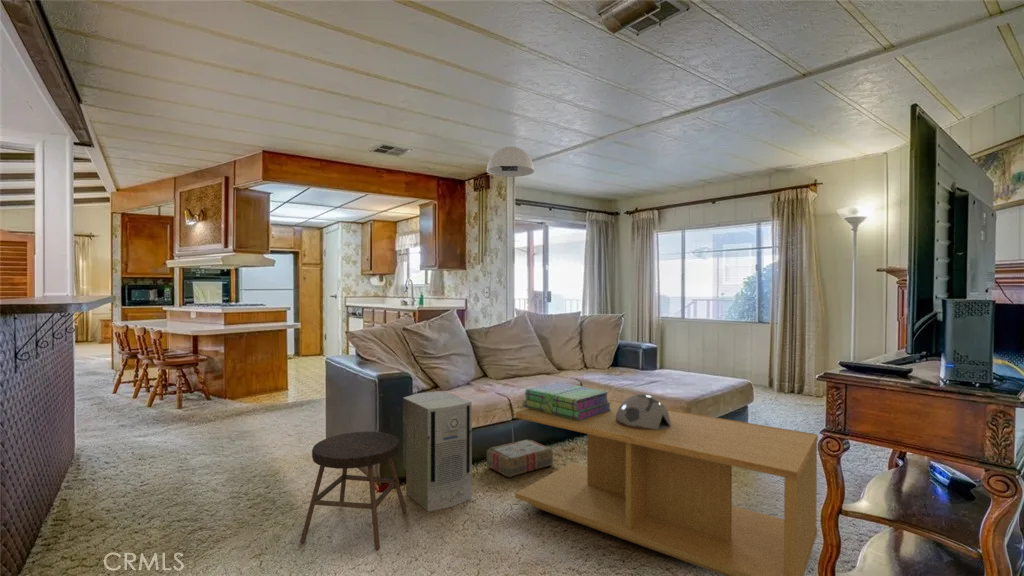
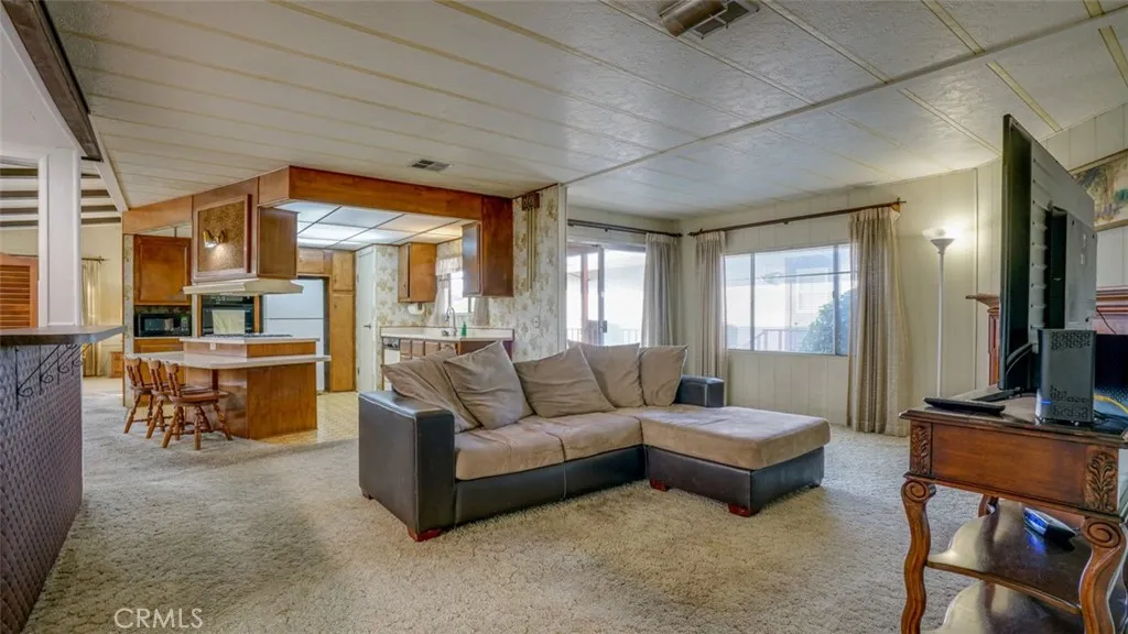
- air purifier (436, 447)
- stool (357, 480)
- coffee table (654, 474)
- ceiling light (510, 159)
- stack of books (566, 399)
- decorative bowl (643, 408)
- carton (519, 456)
